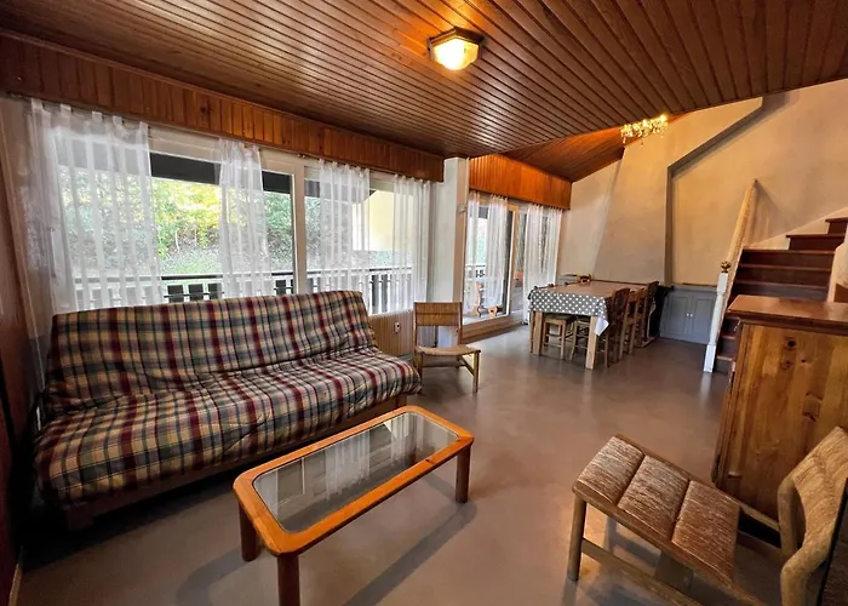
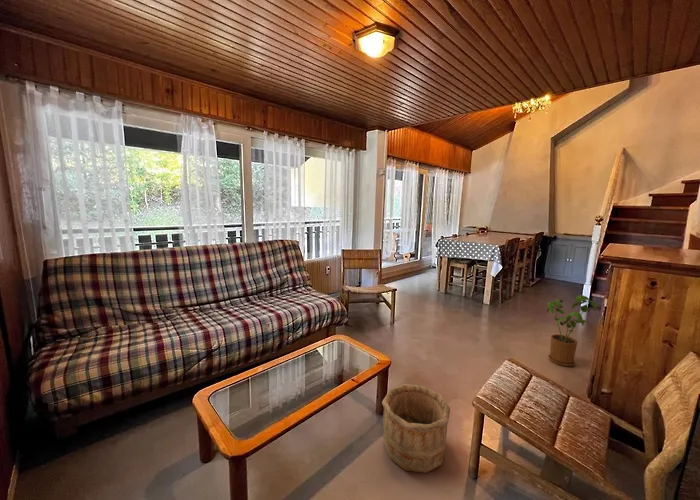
+ wooden bucket (414, 425)
+ house plant (567, 329)
